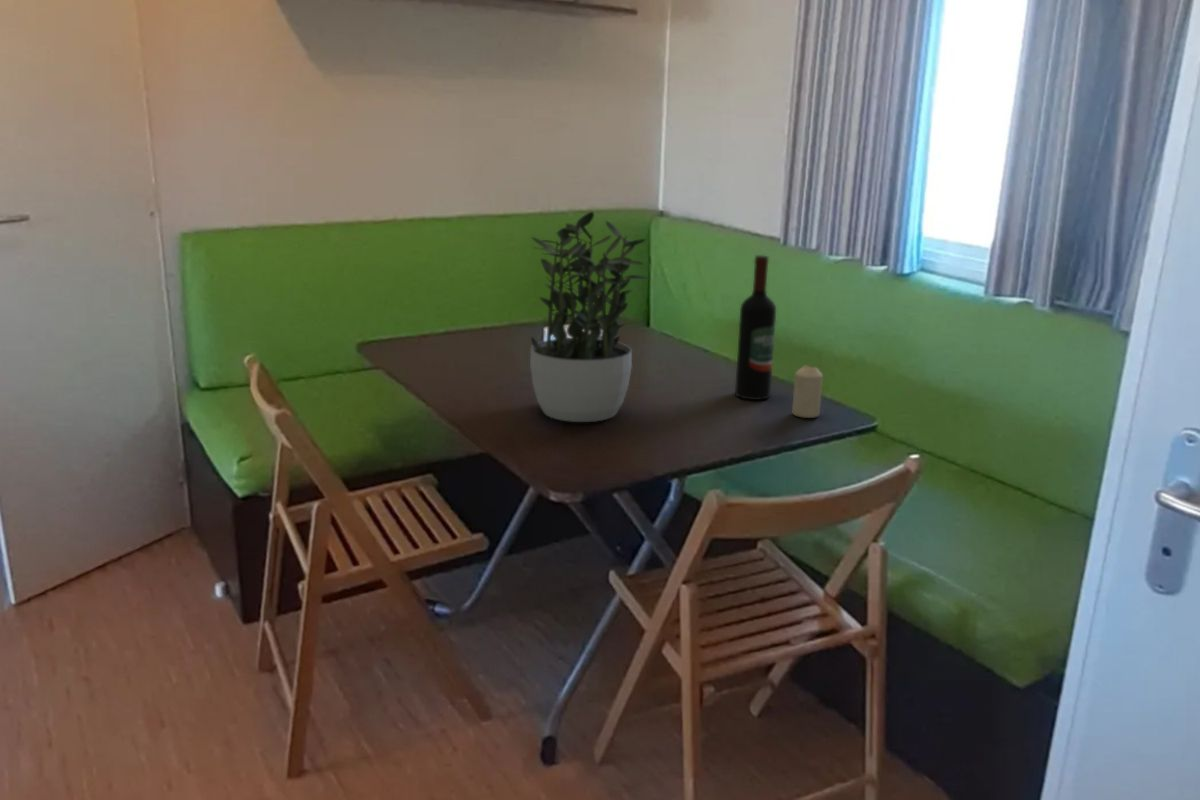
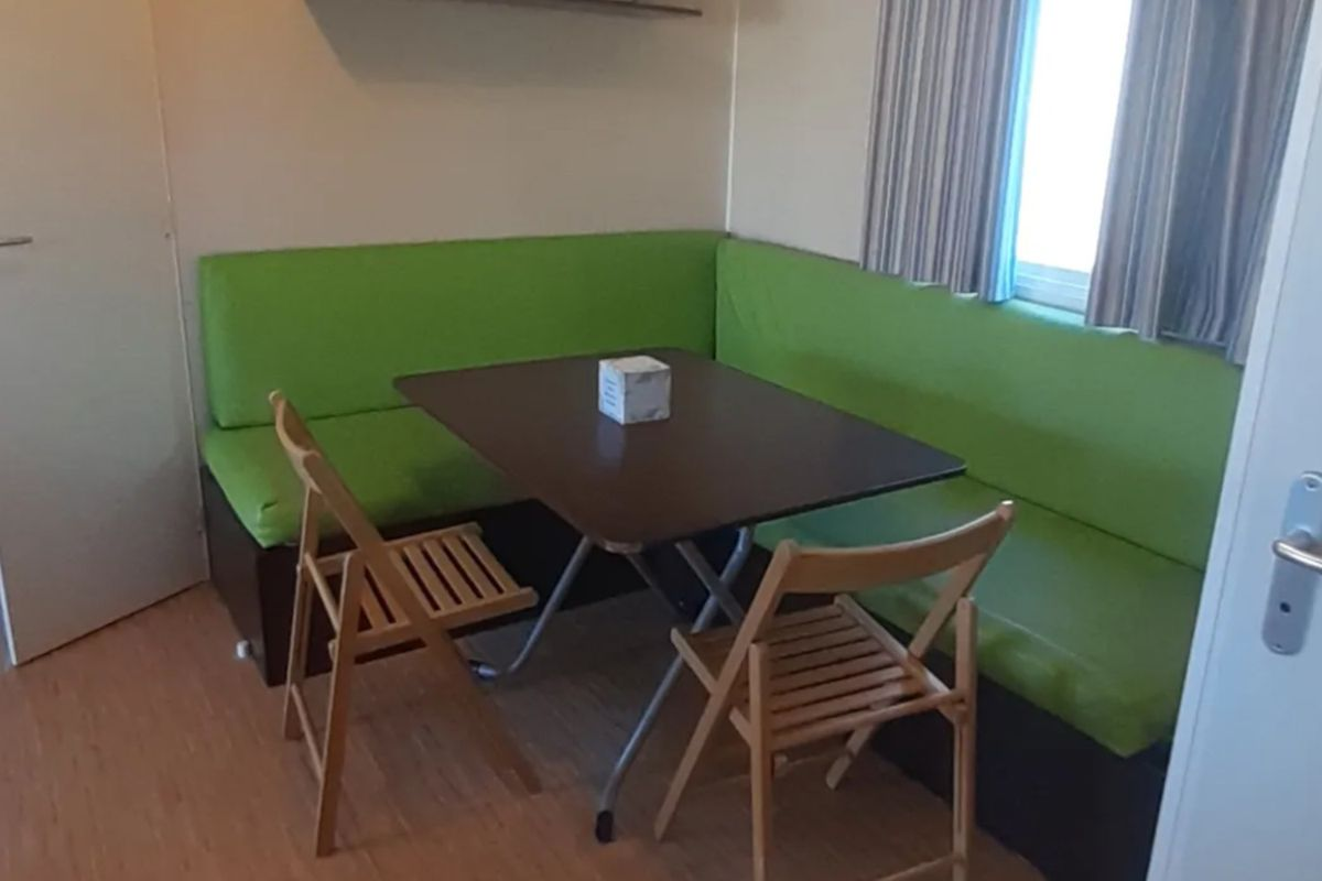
- candle (807, 390)
- wine bottle (757, 326)
- potted plant (589, 315)
